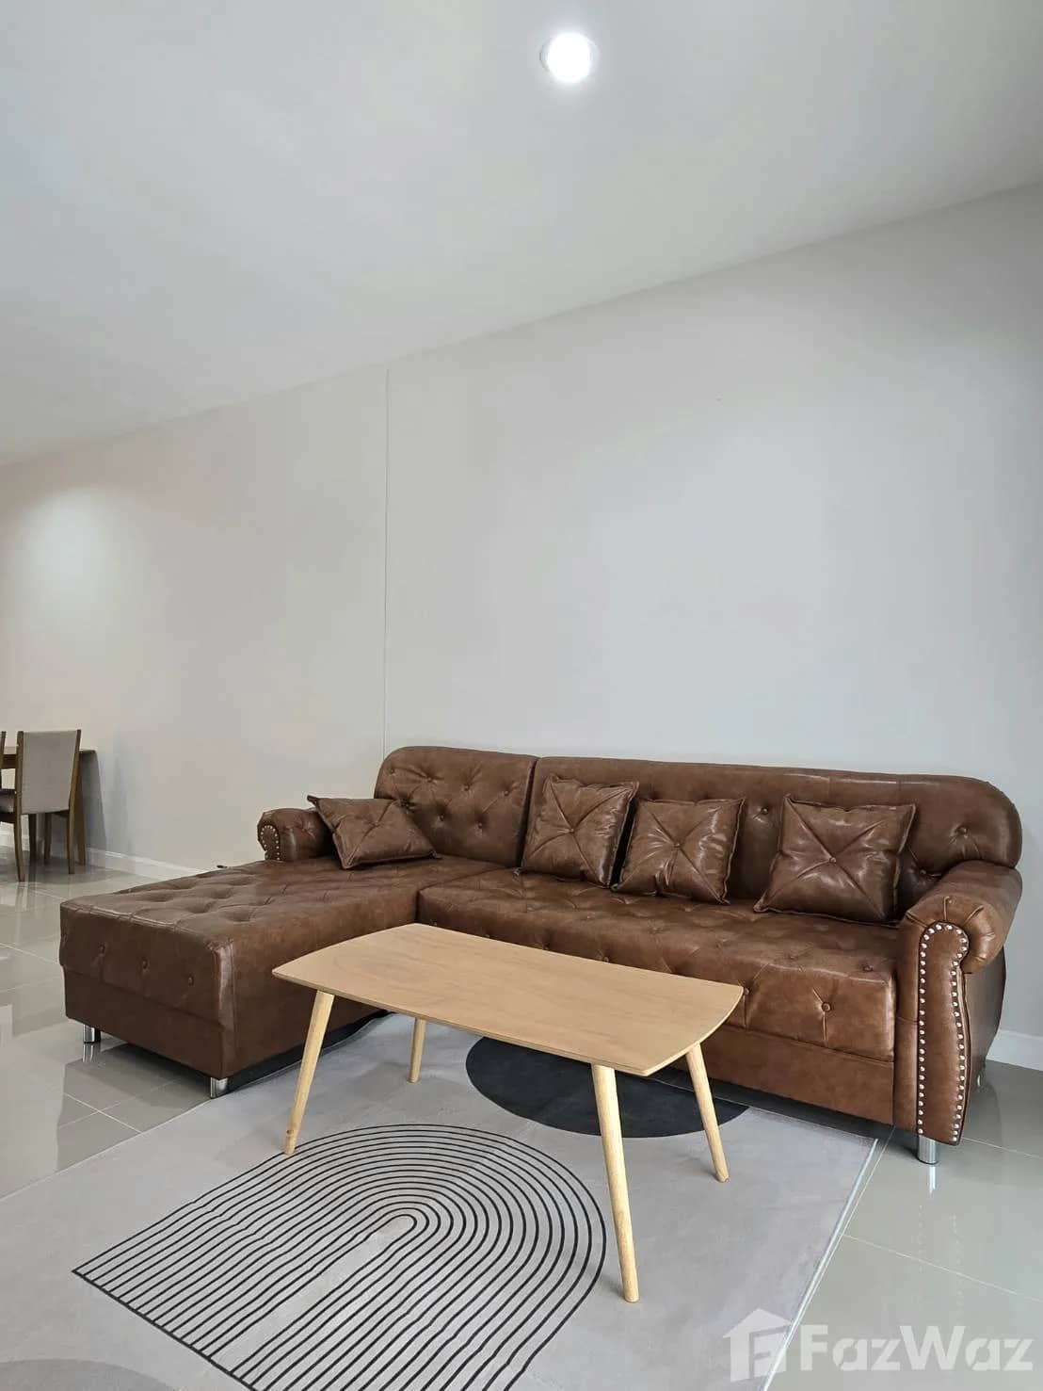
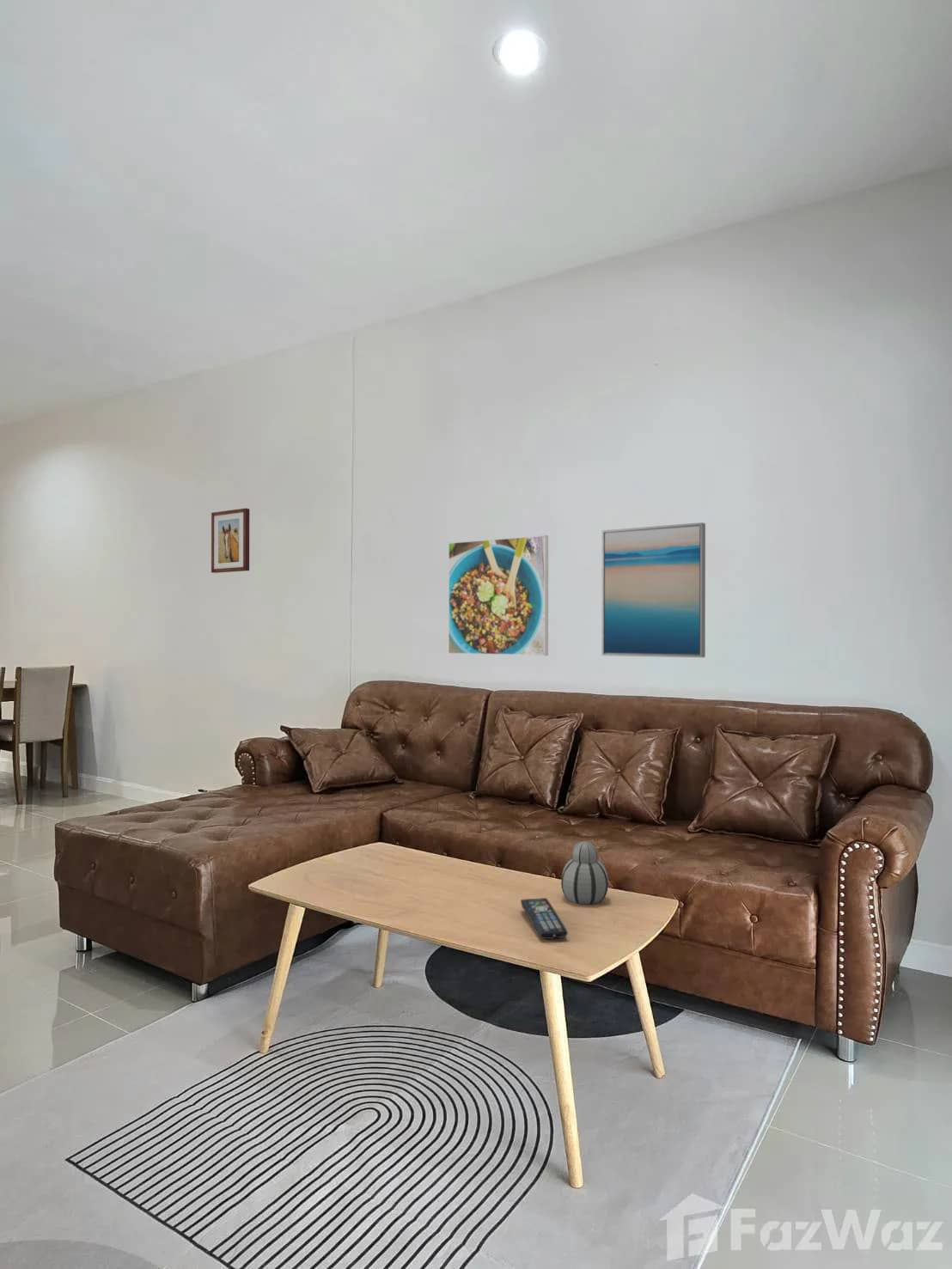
+ remote control (542, 916)
+ wall art (229, 540)
+ gourd (584, 869)
+ wall art (651, 591)
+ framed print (496, 596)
